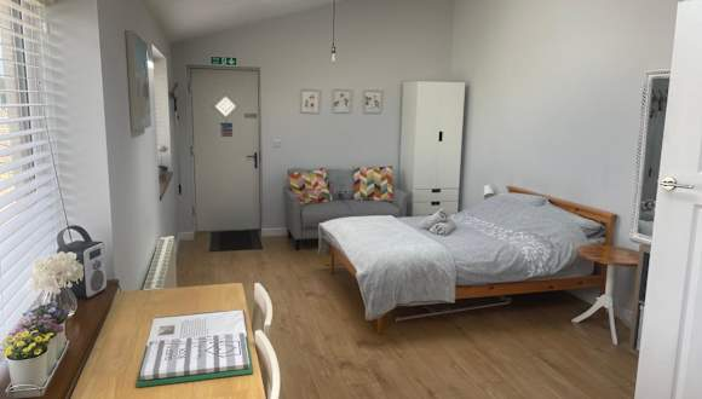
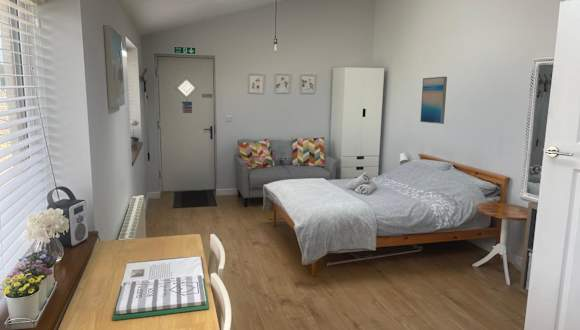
+ wall art (433, 100)
